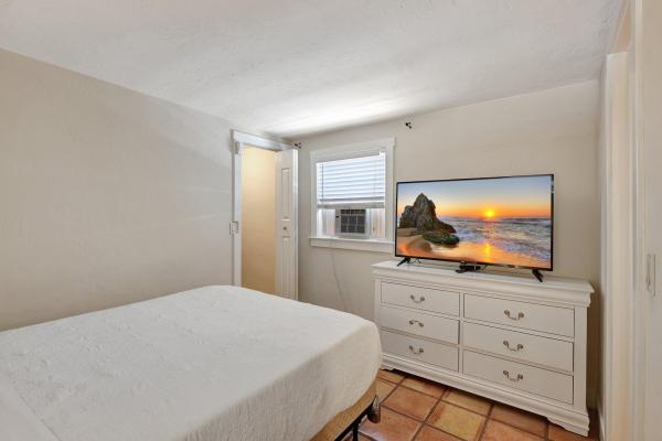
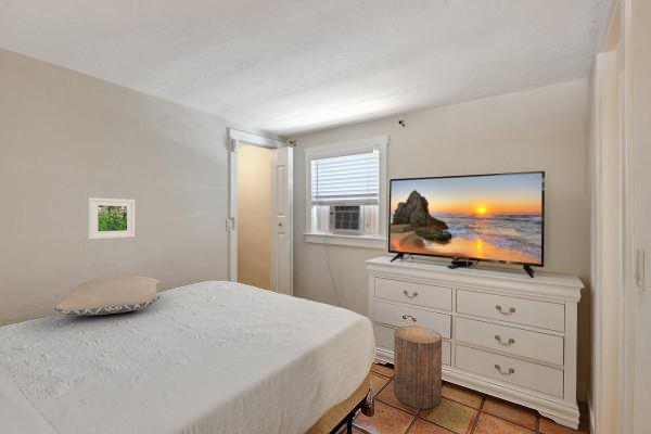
+ stool (417, 363)
+ pillow (116, 292)
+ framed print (112, 218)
